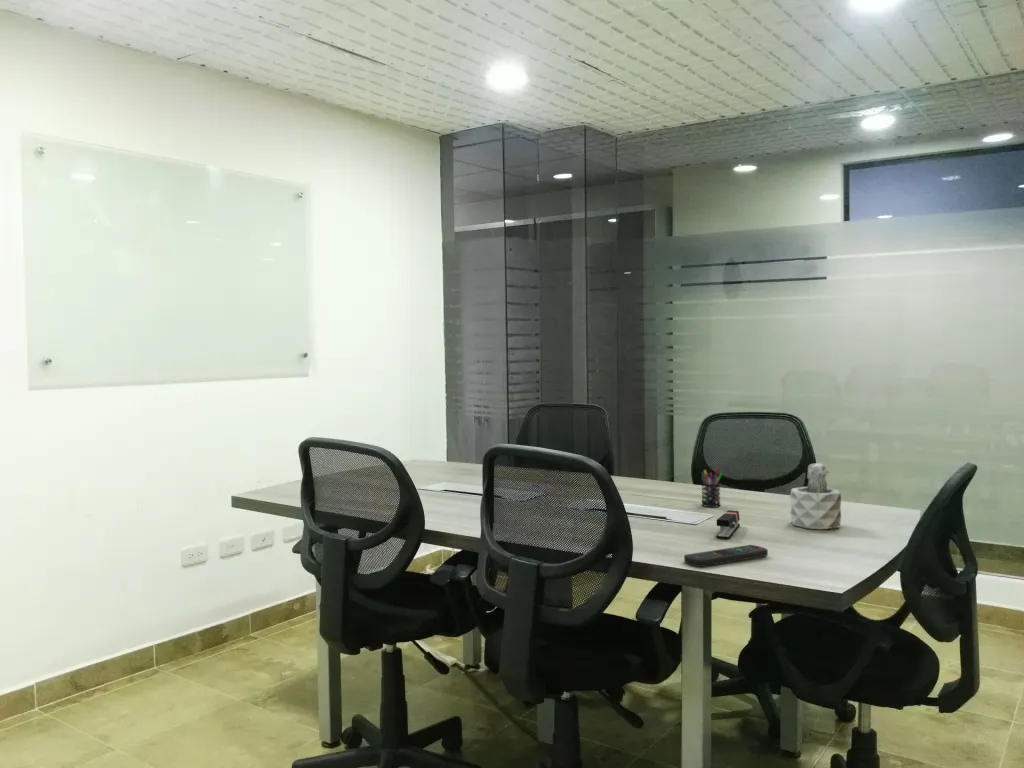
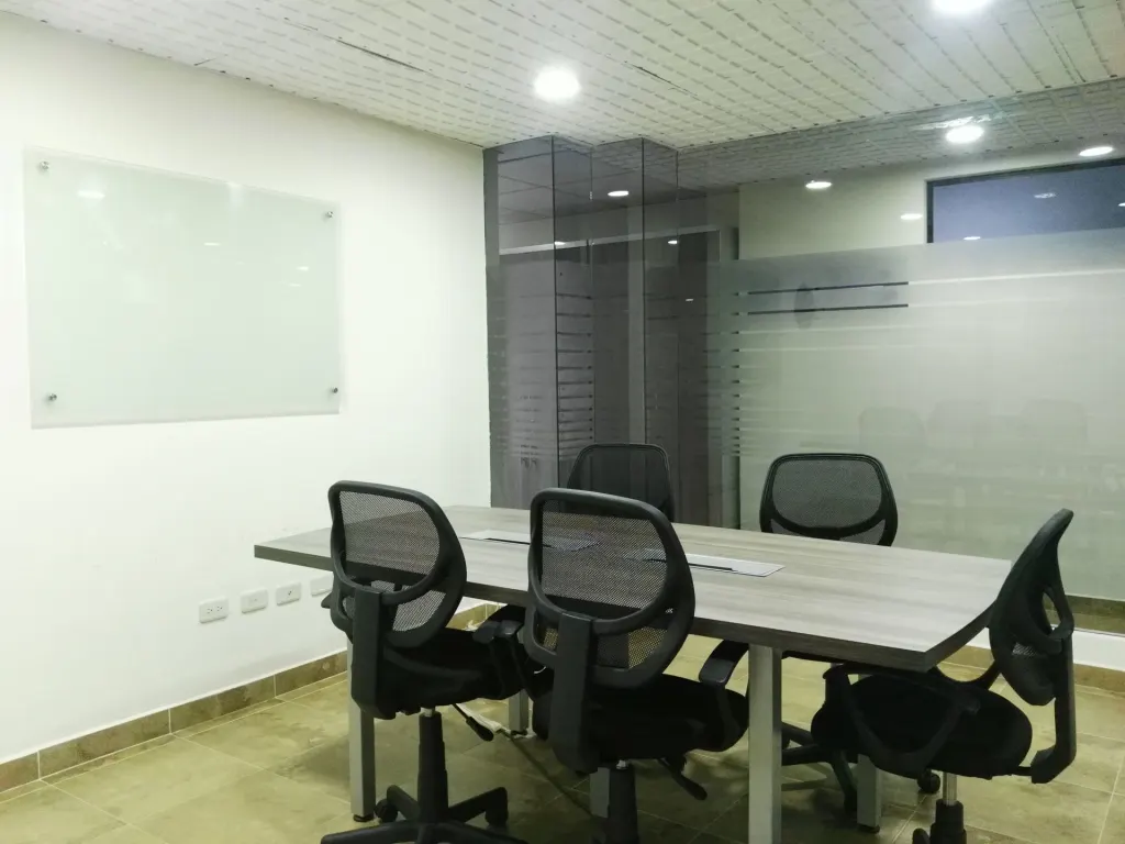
- stapler (728, 522)
- remote control (726, 555)
- succulent plant (815, 494)
- pen holder (713, 486)
